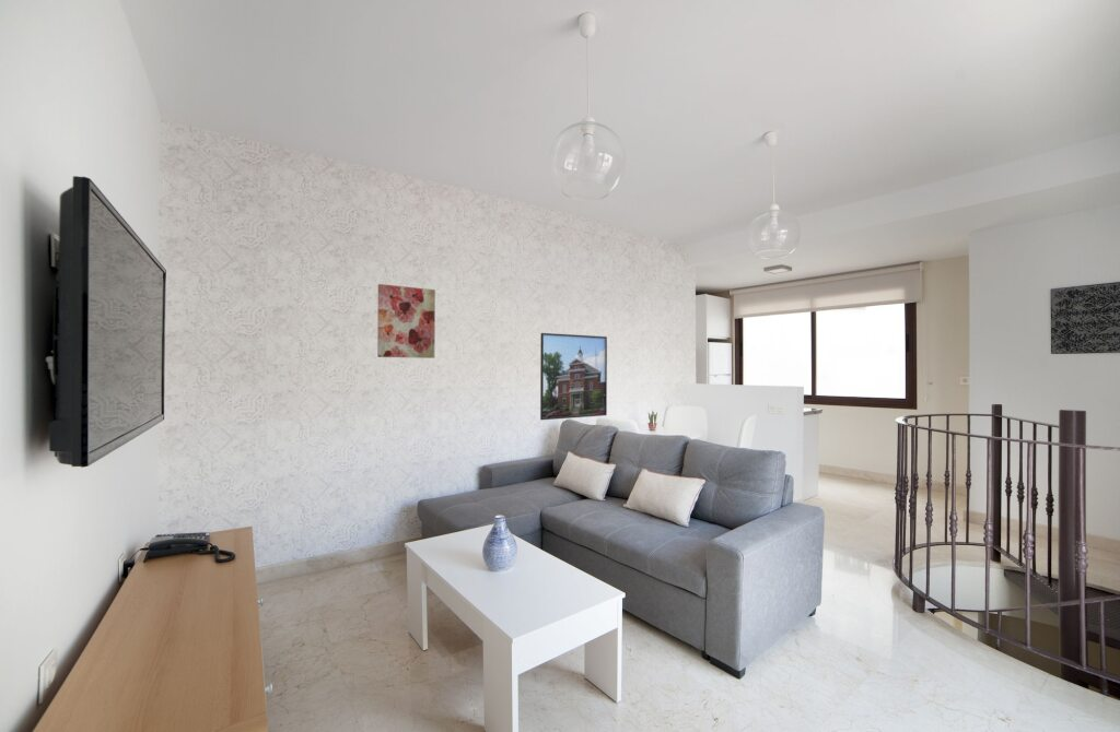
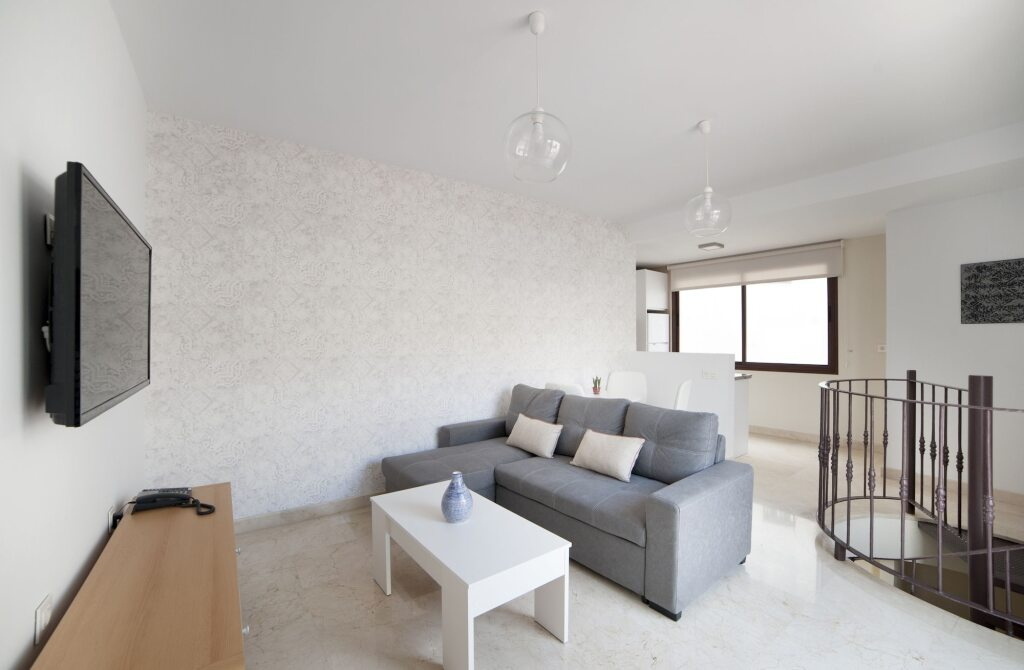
- wall art (407, 322)
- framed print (575, 376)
